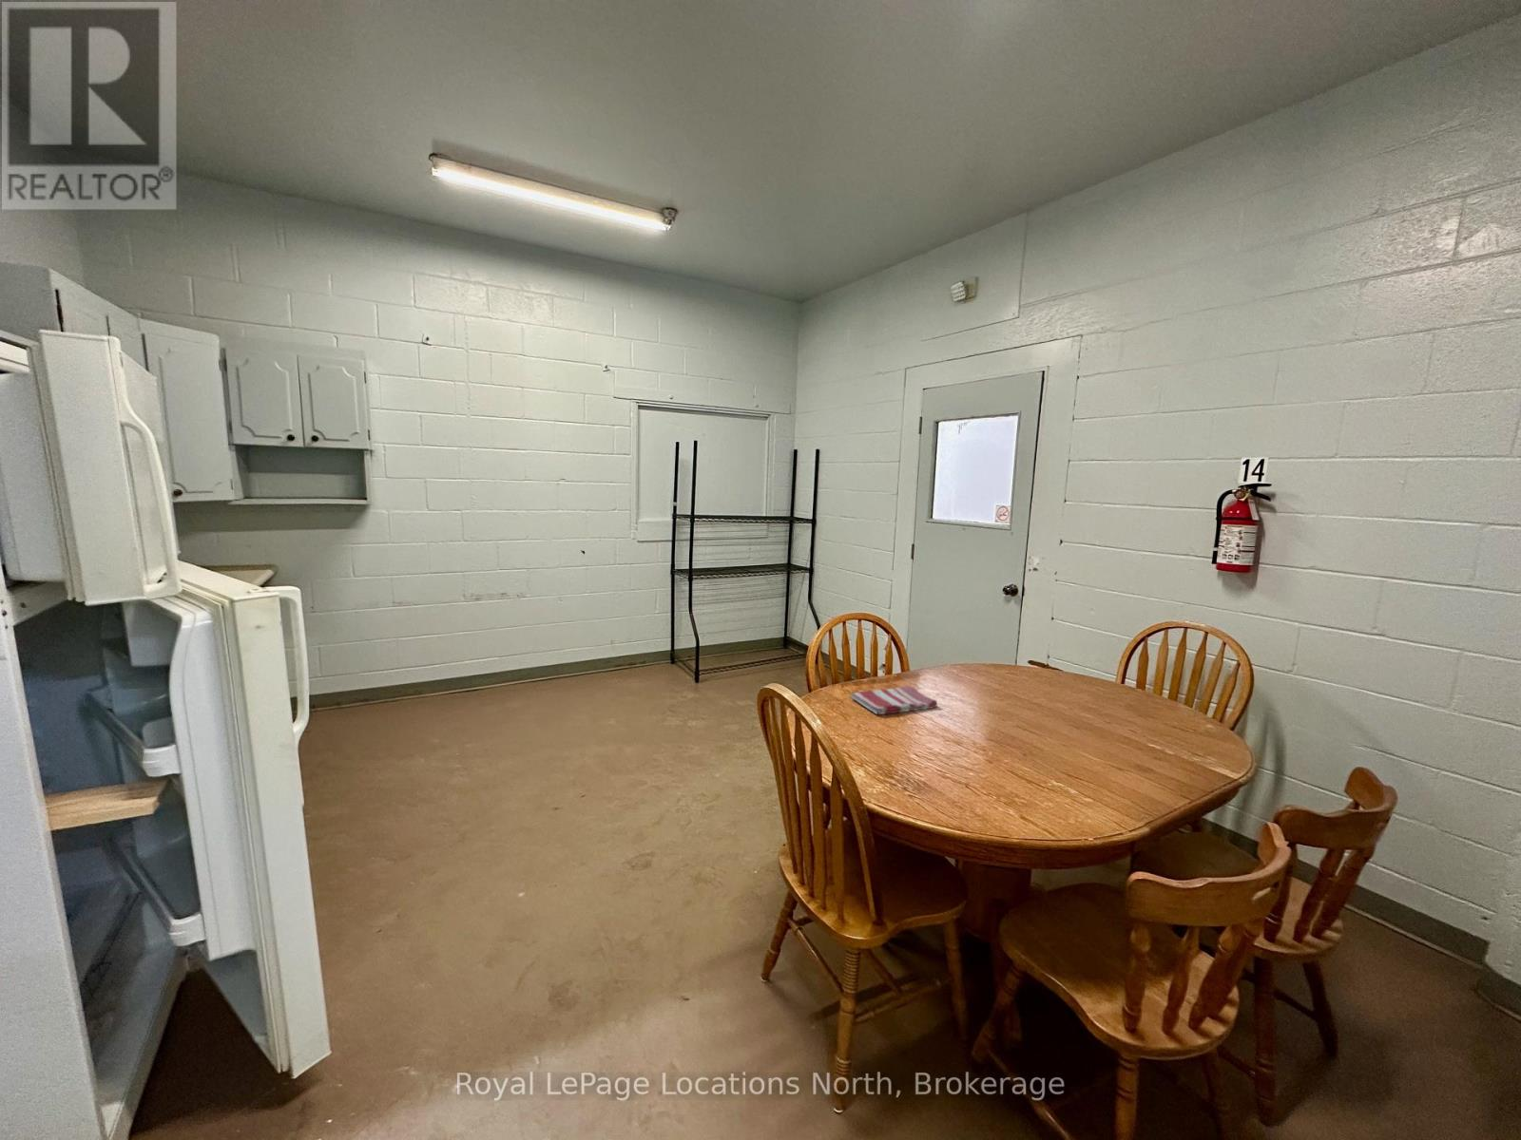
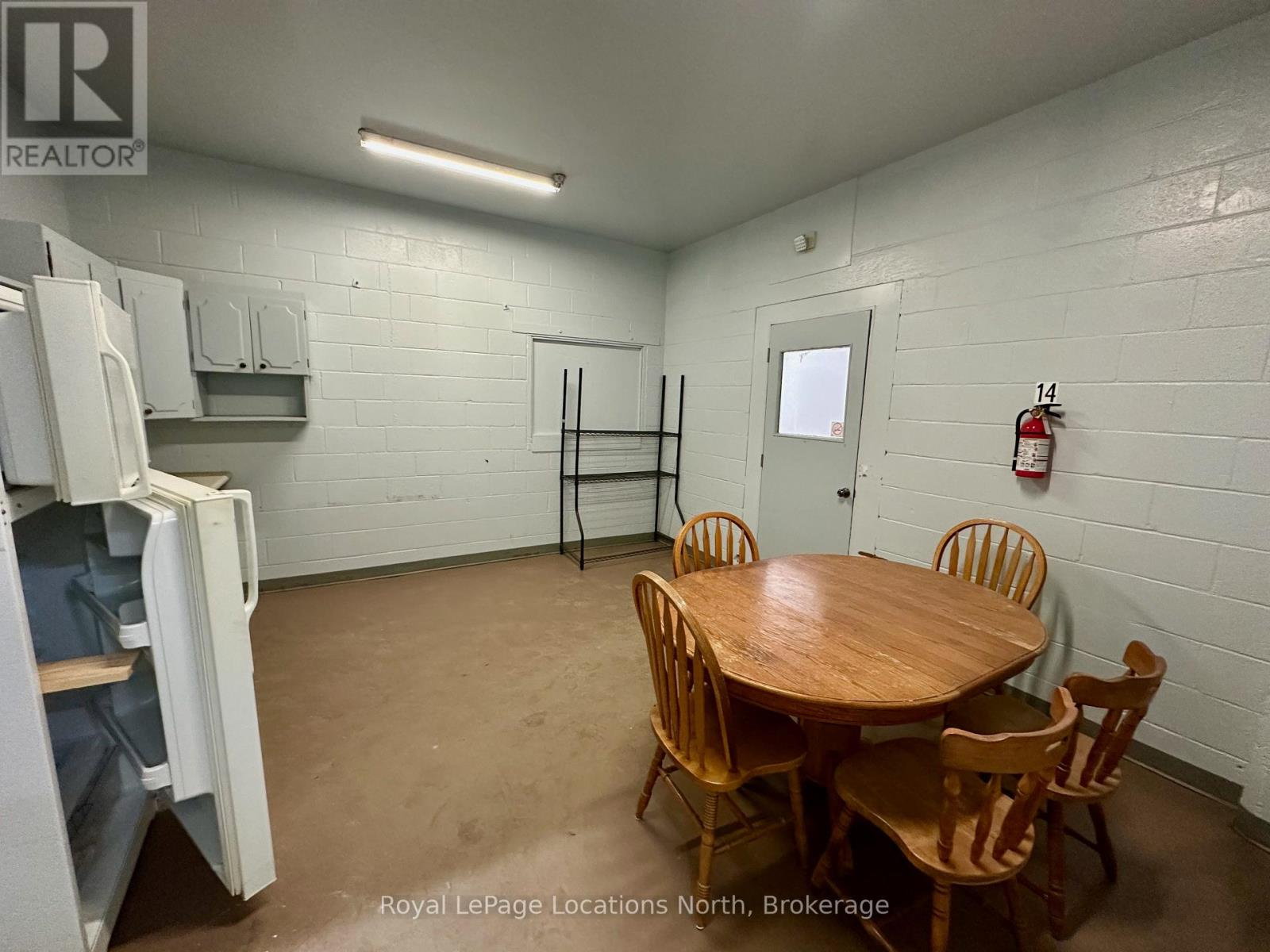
- dish towel (892, 698)
